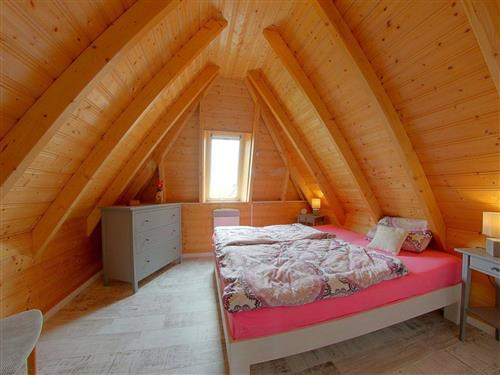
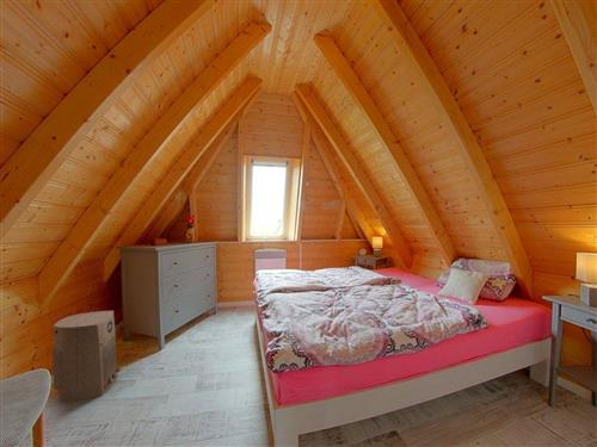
+ air purifier (87, 353)
